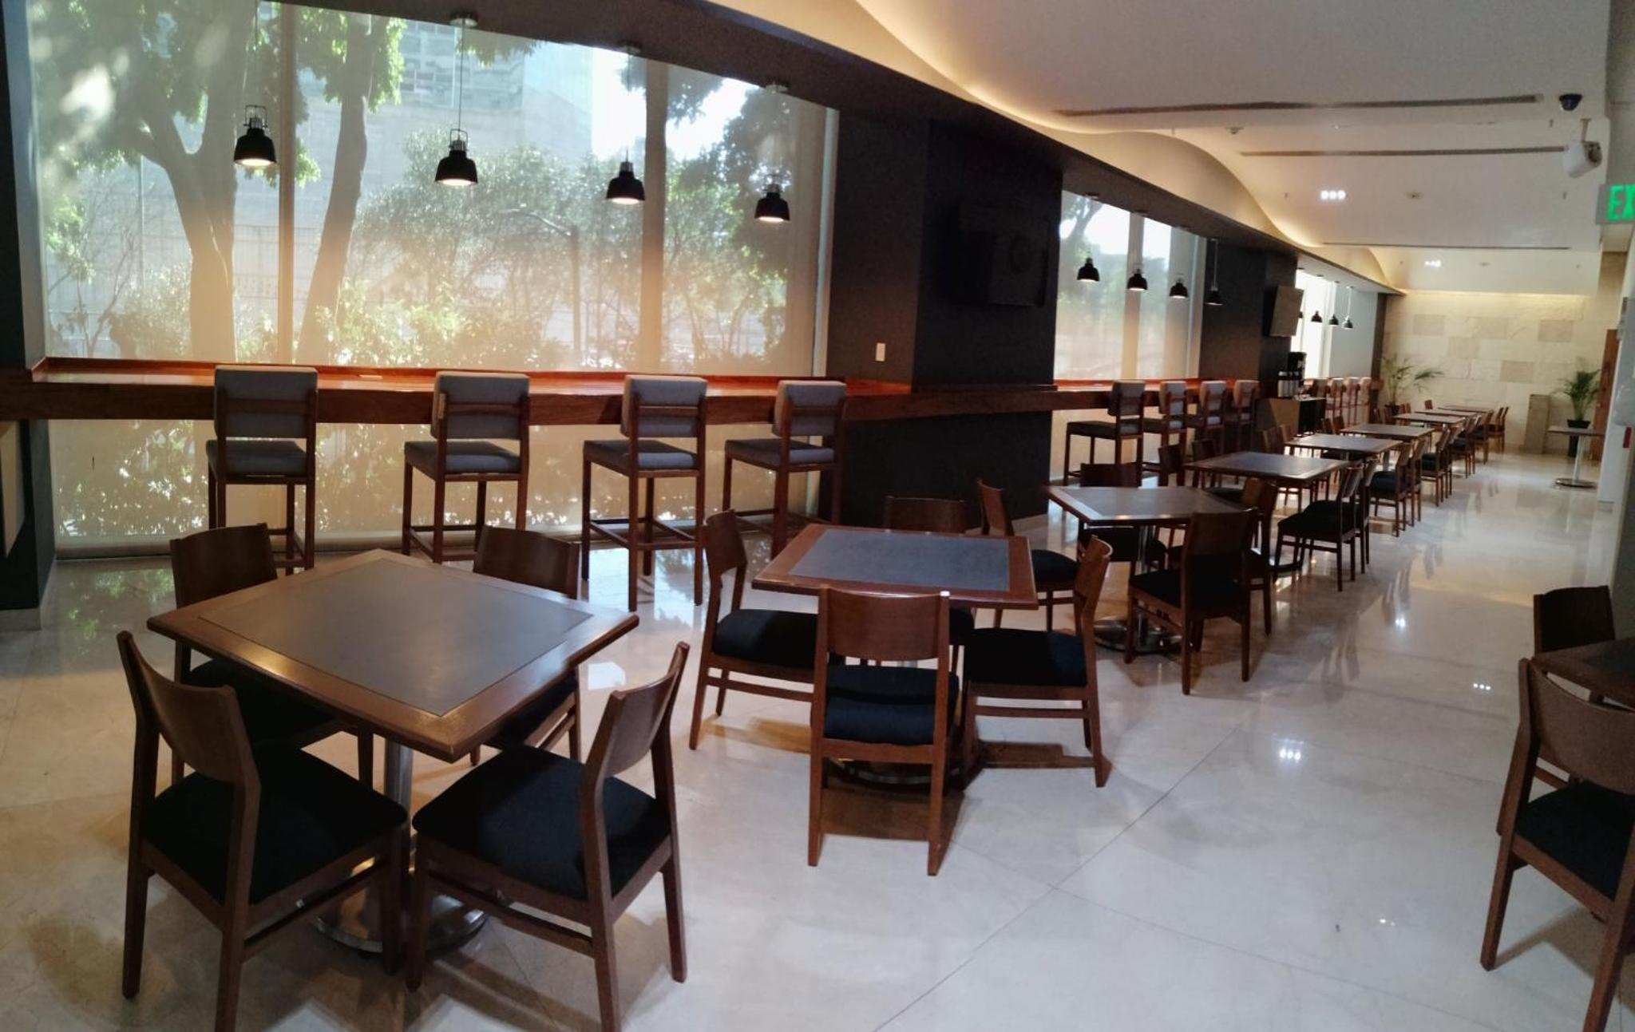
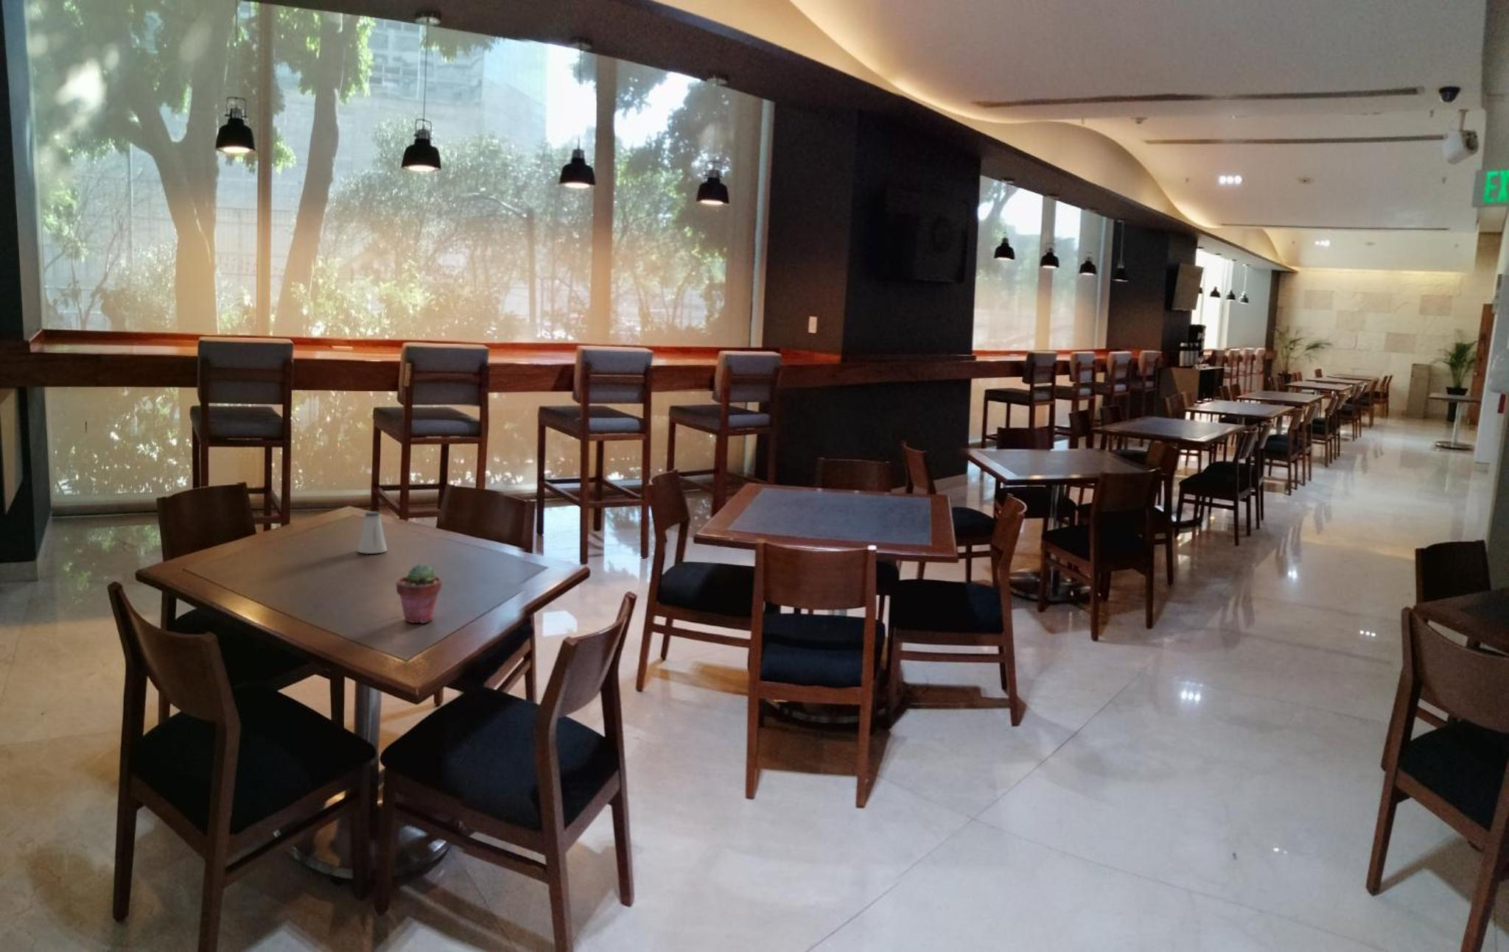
+ potted succulent (418, 591)
+ saltshaker (372, 531)
